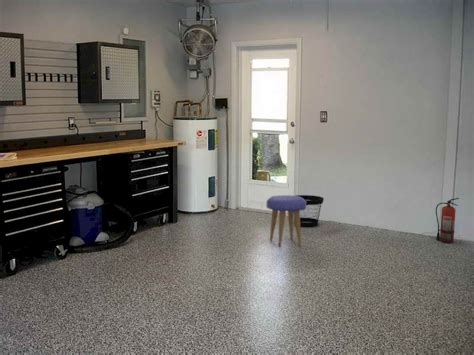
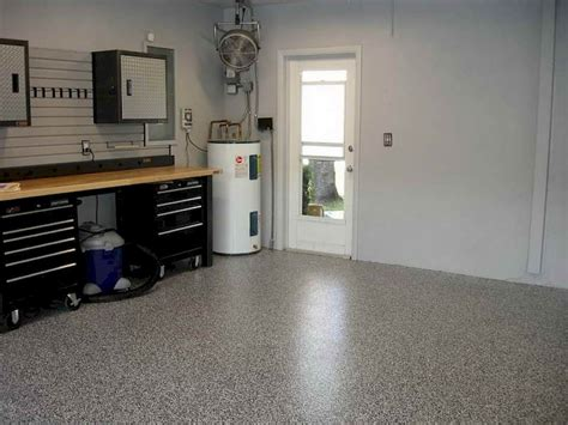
- stool (284, 220)
- wastebasket (307, 210)
- fire extinguisher (446, 219)
